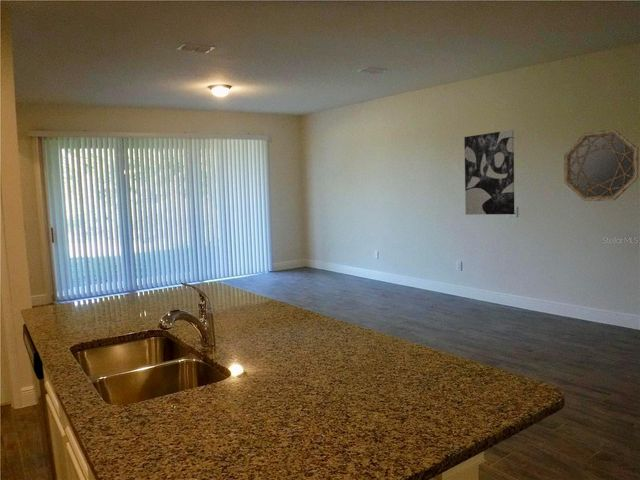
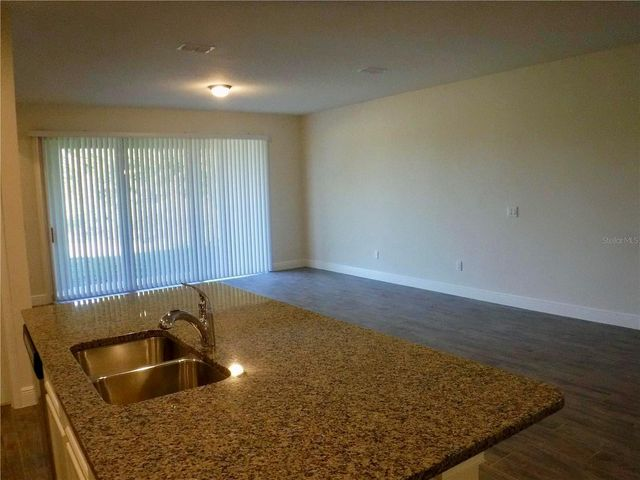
- home mirror (599, 166)
- wall art (488, 174)
